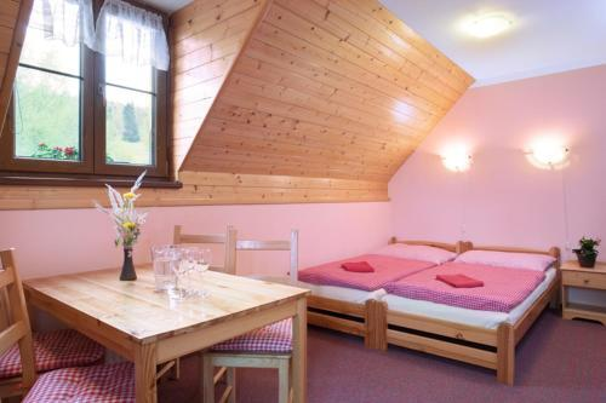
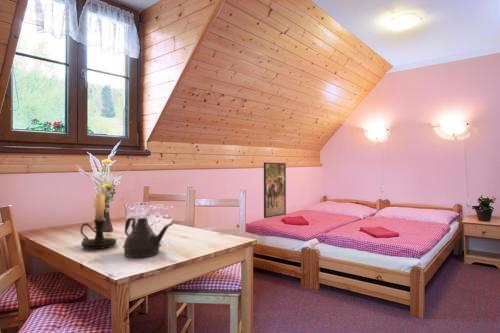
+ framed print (275, 189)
+ candle holder (95, 215)
+ teapot (147, 236)
